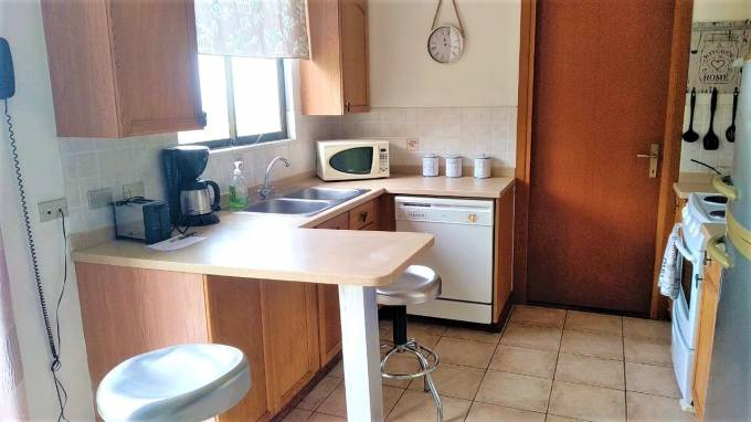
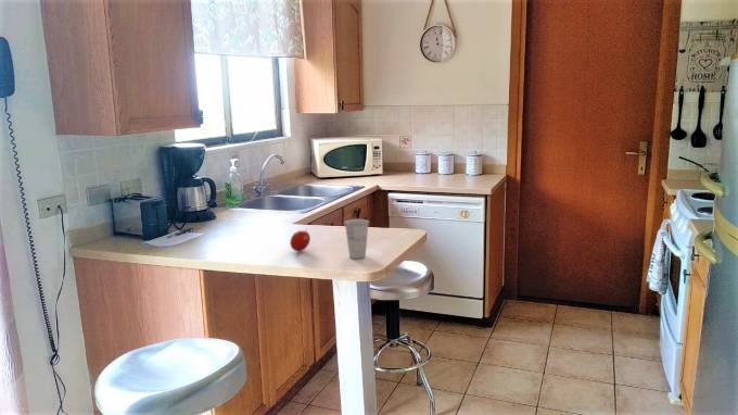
+ fruit (301, 239)
+ cup (357, 238)
